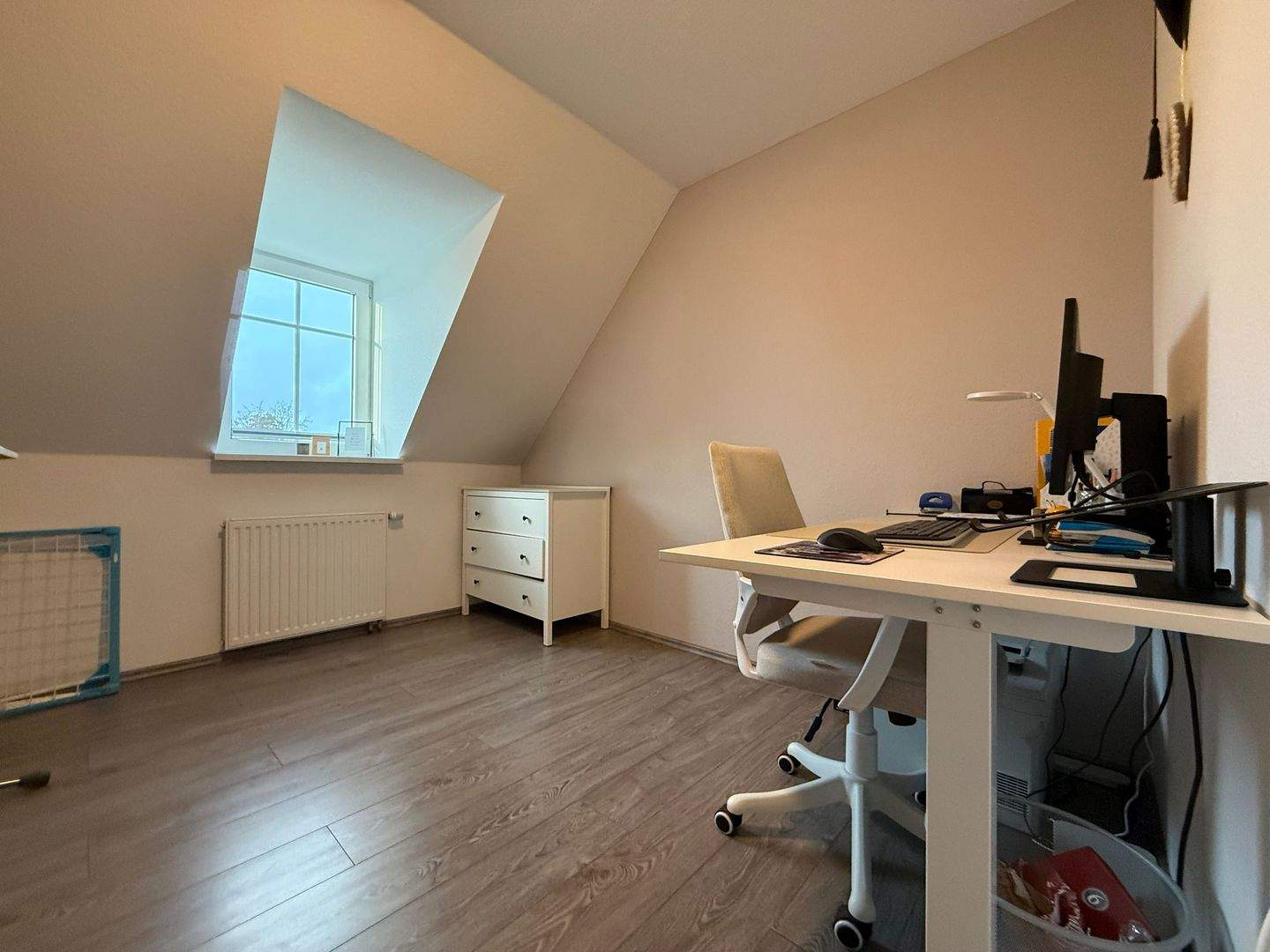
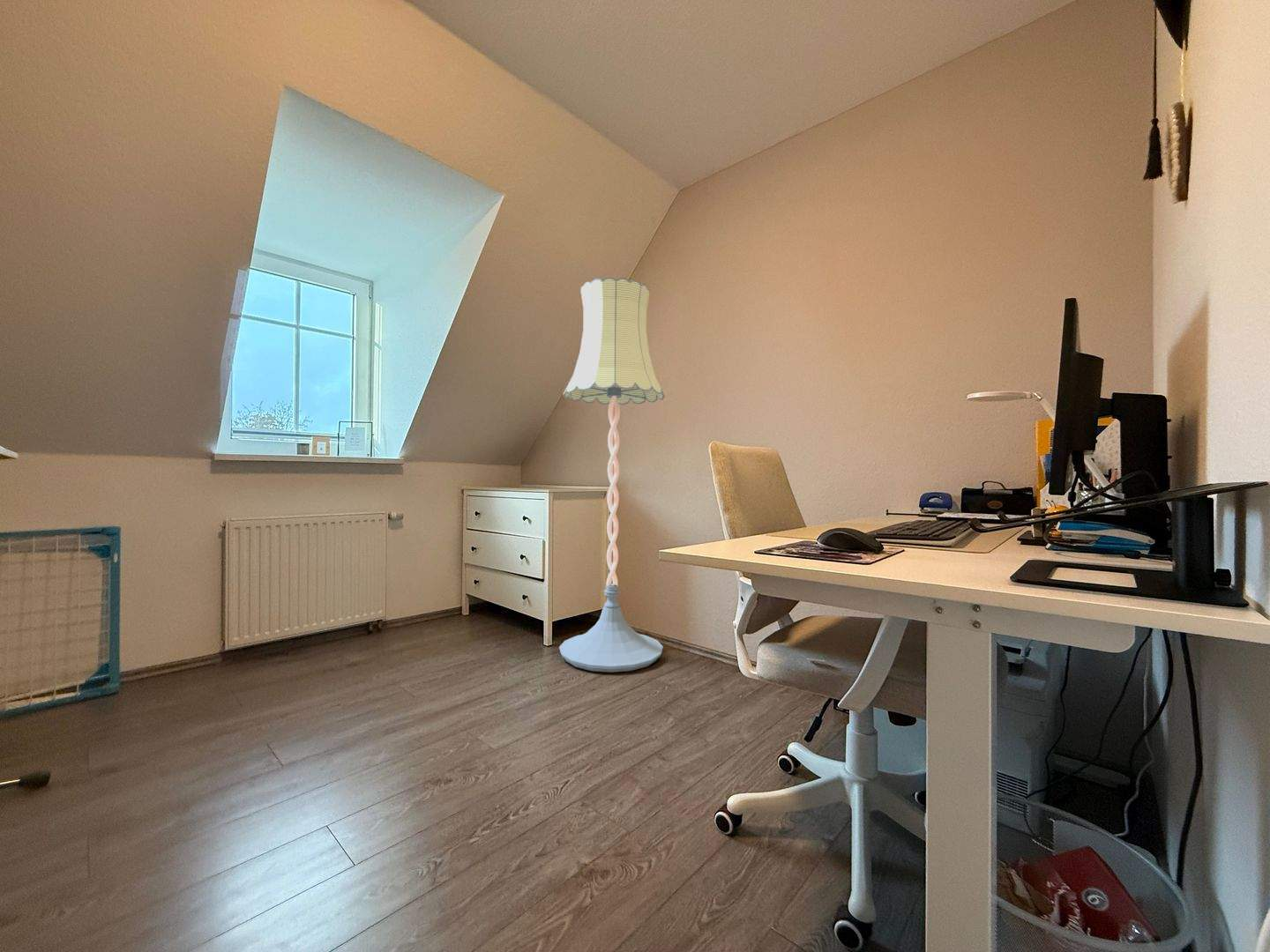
+ floor lamp (612, 470)
